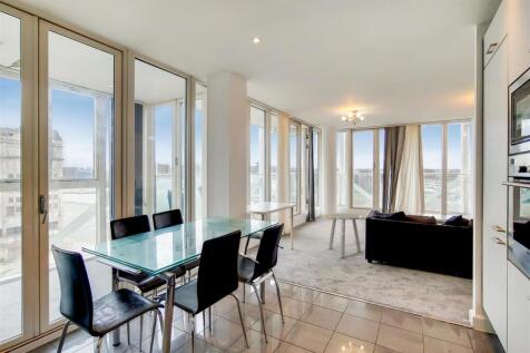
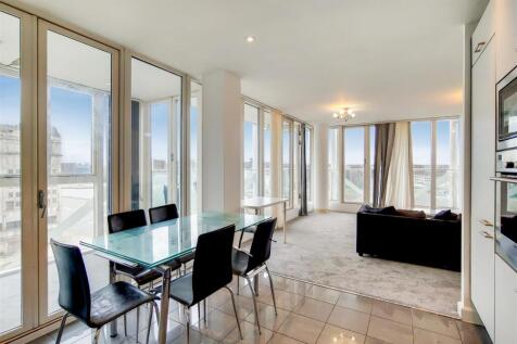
- side table (343, 234)
